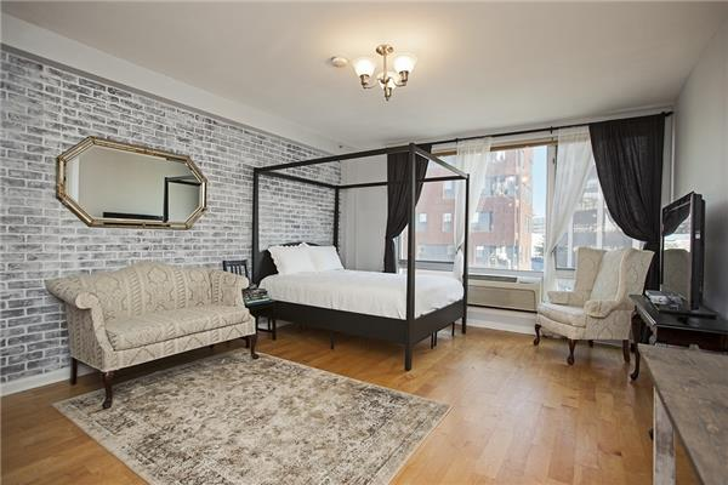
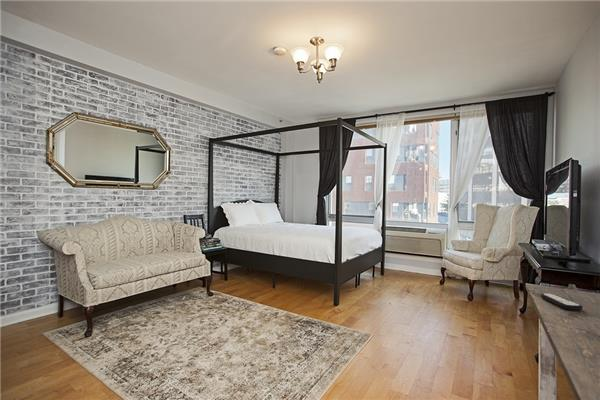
+ remote control (559, 301)
